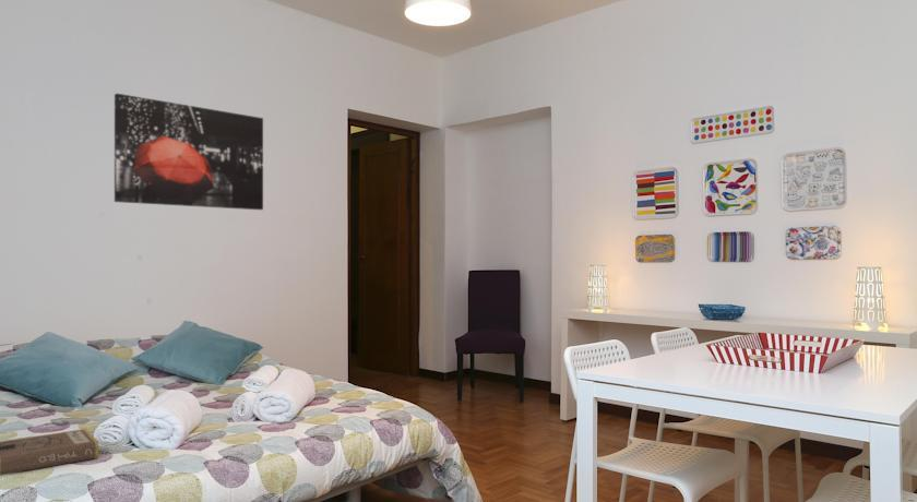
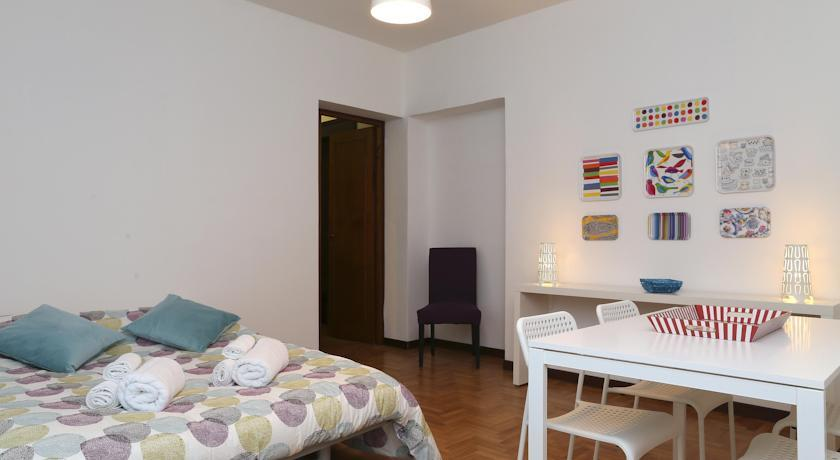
- wall art (194, 156)
- book (44, 450)
